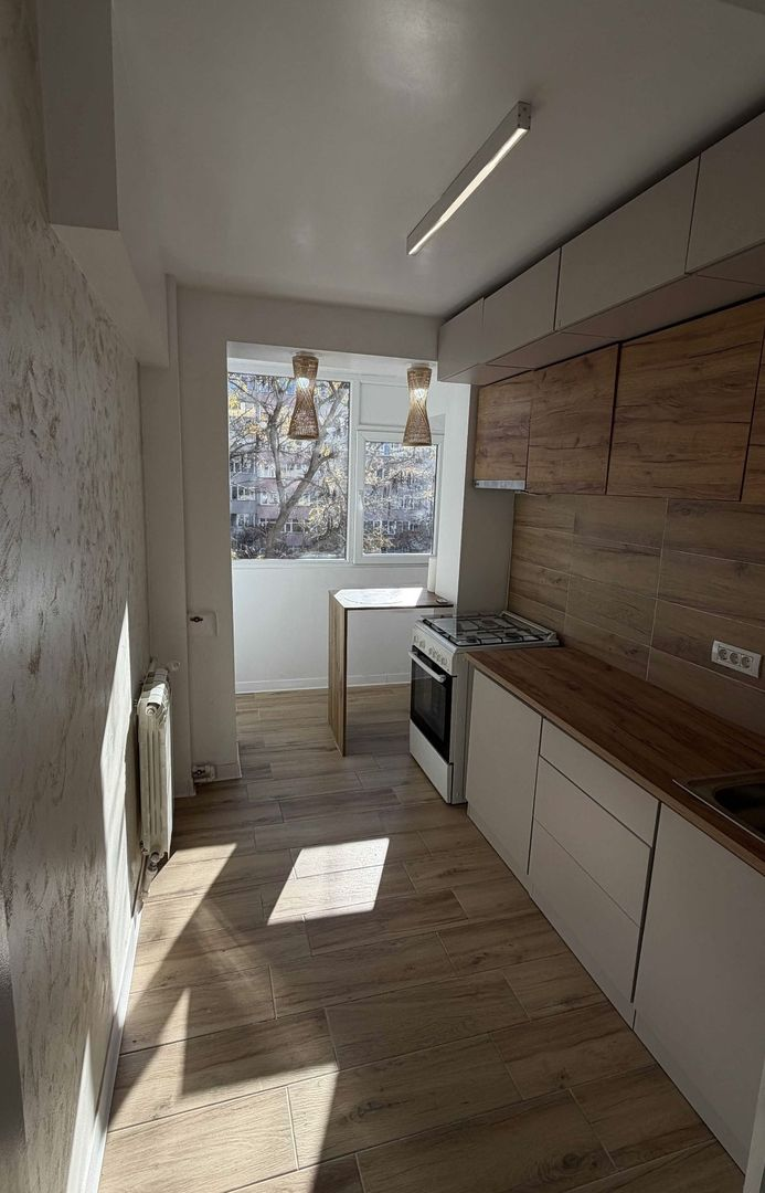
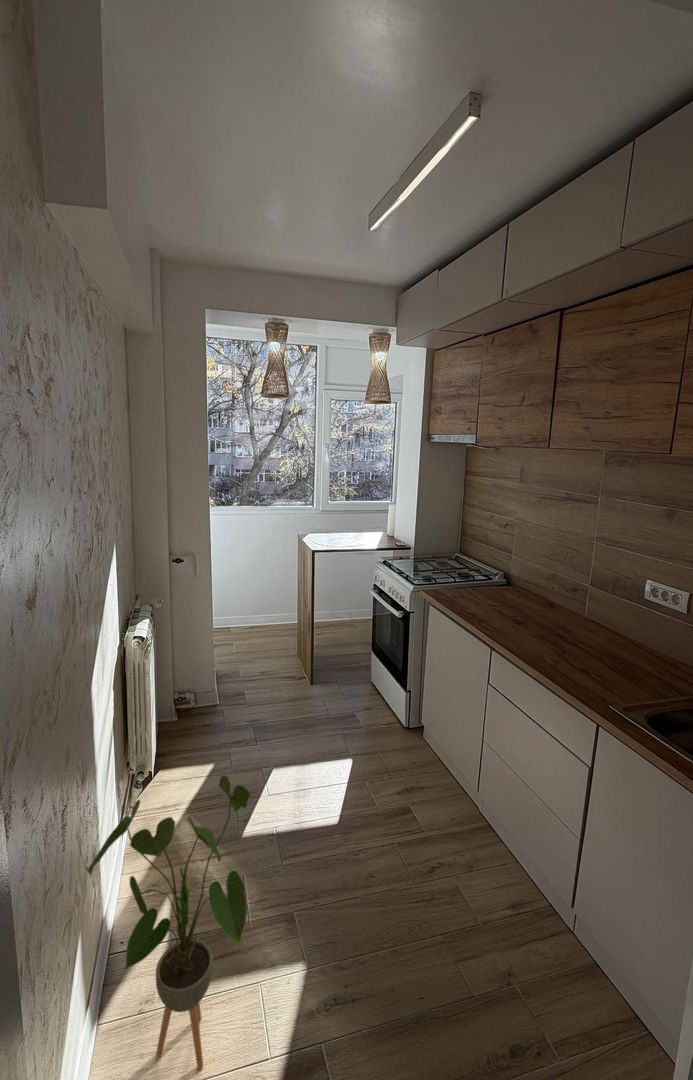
+ house plant (177, 924)
